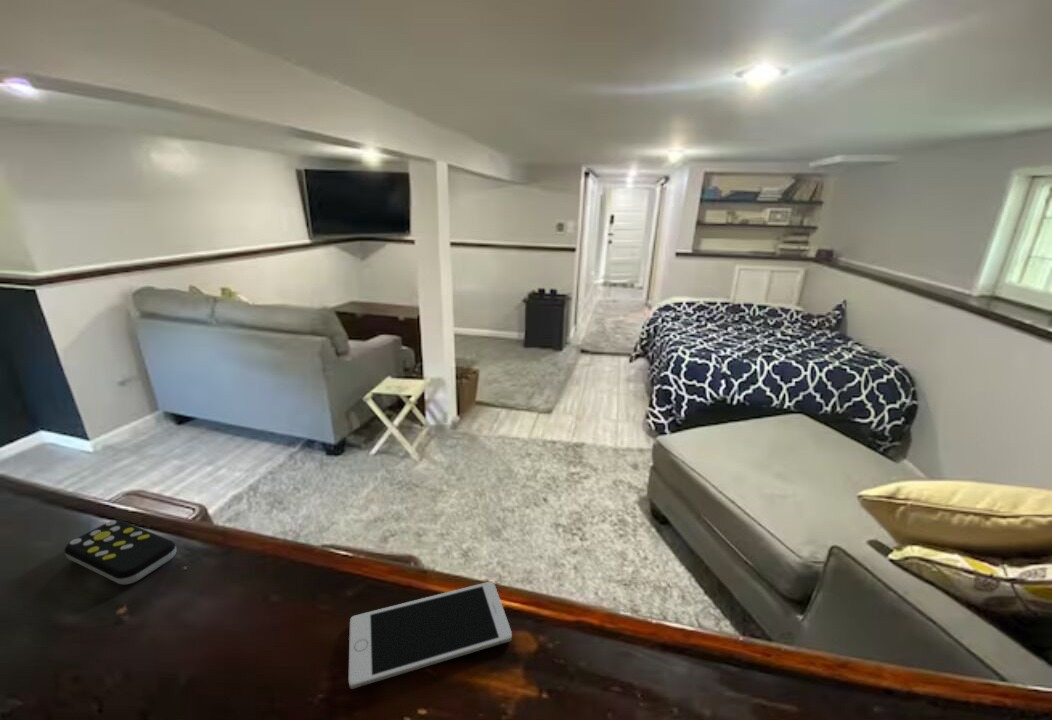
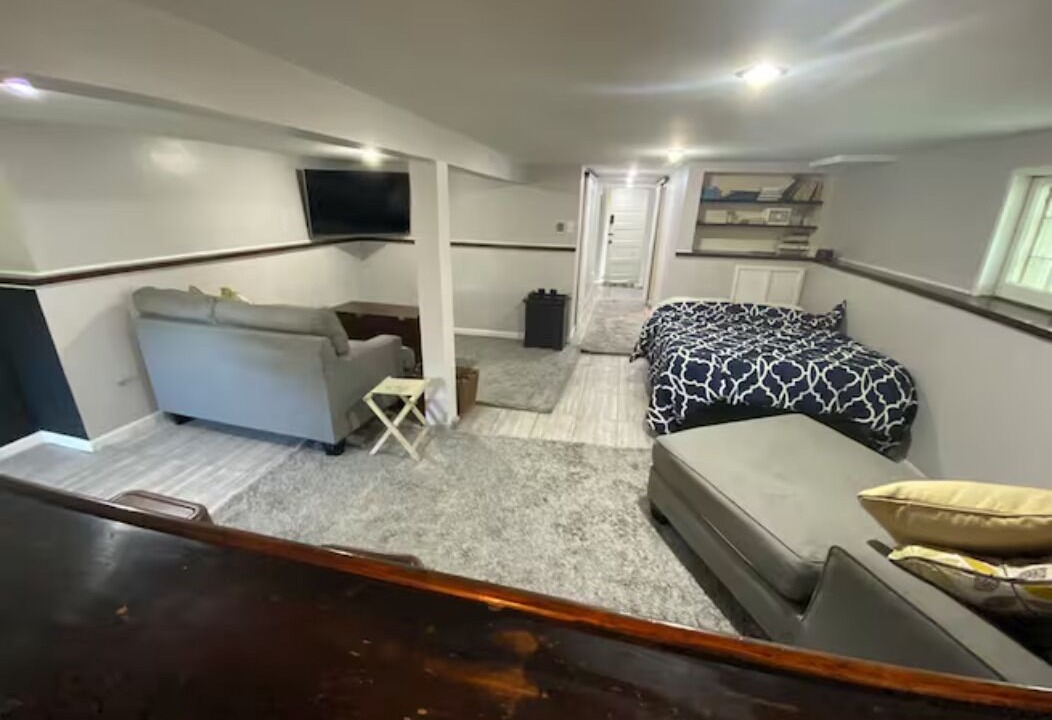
- remote control (121, 549)
- cell phone (430, 628)
